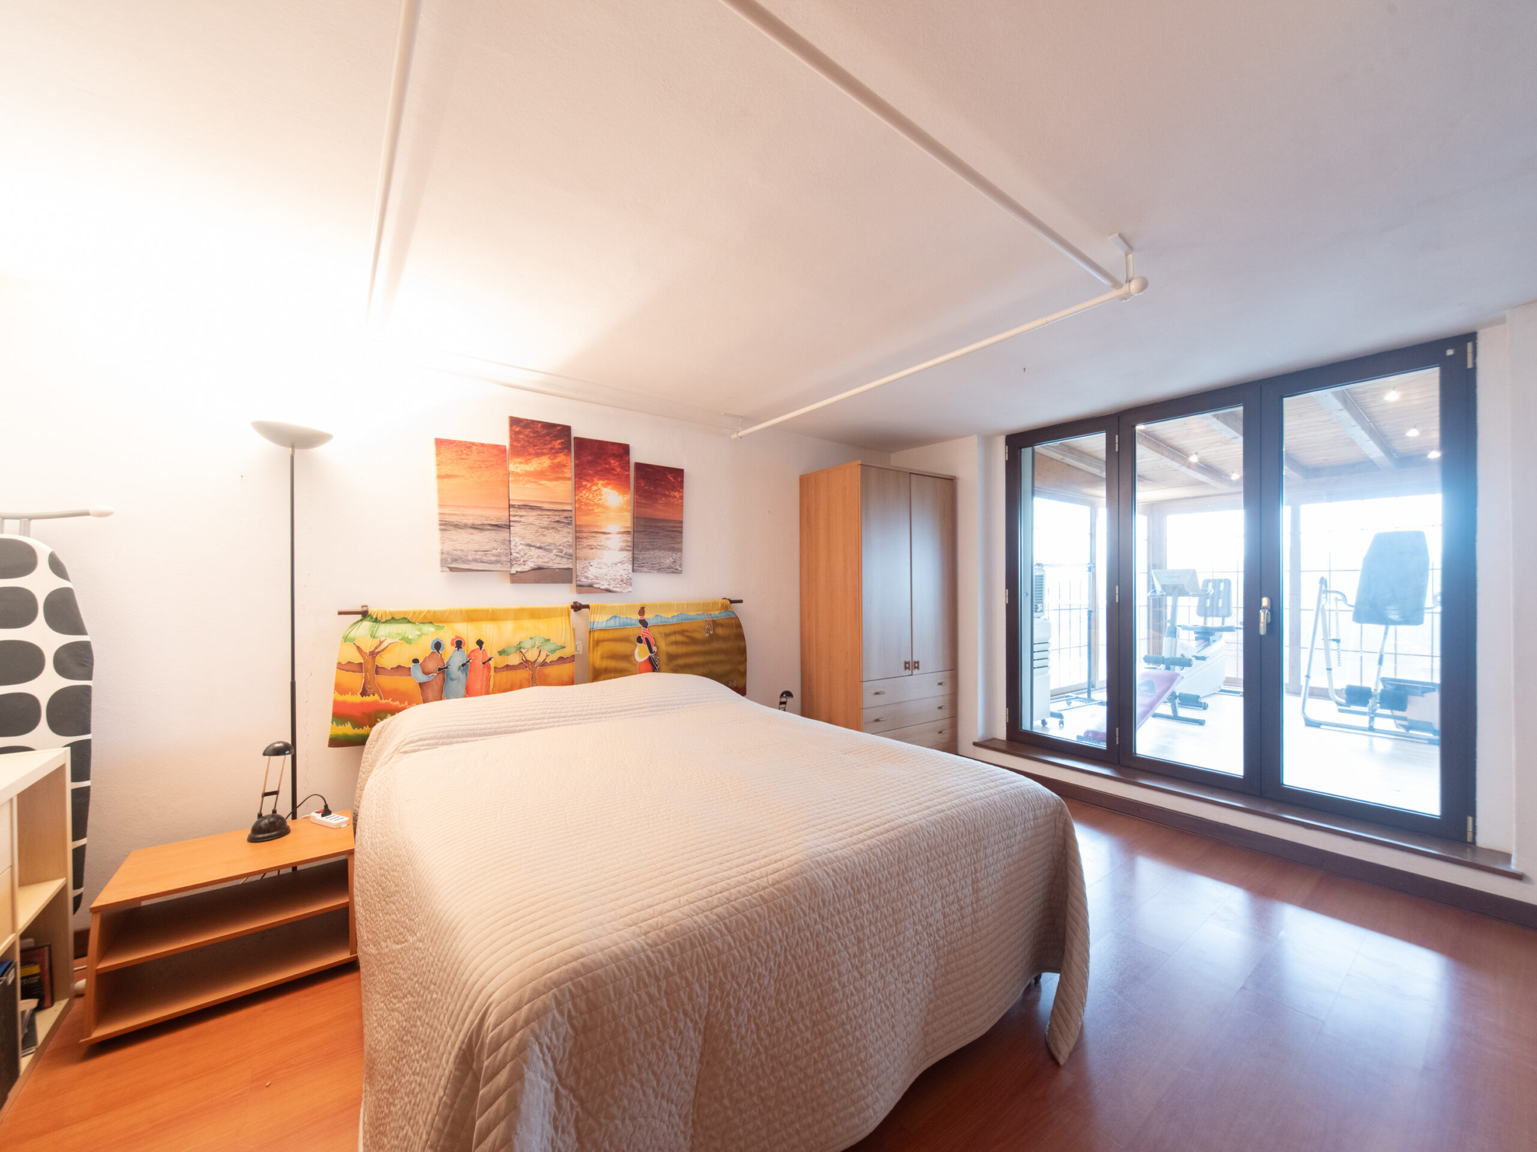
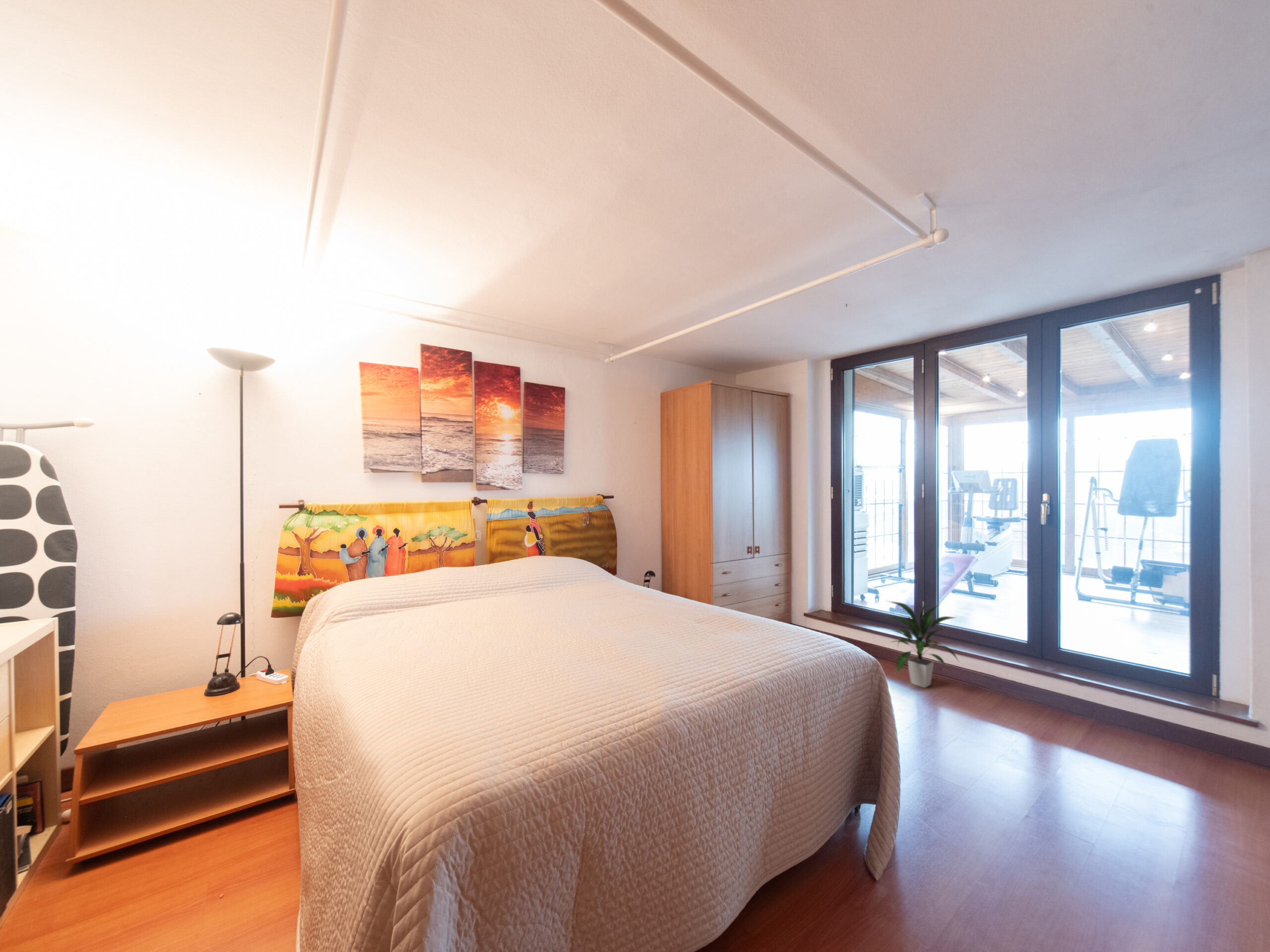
+ indoor plant (917, 641)
